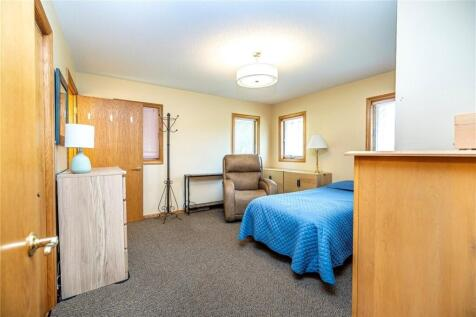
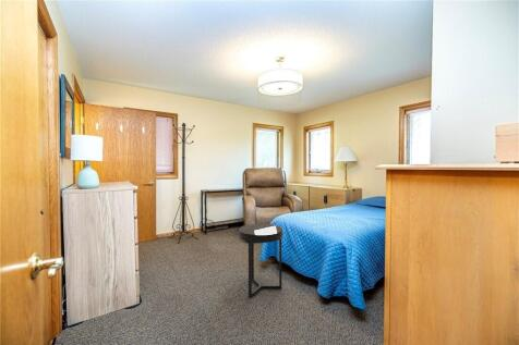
+ side table (253, 258)
